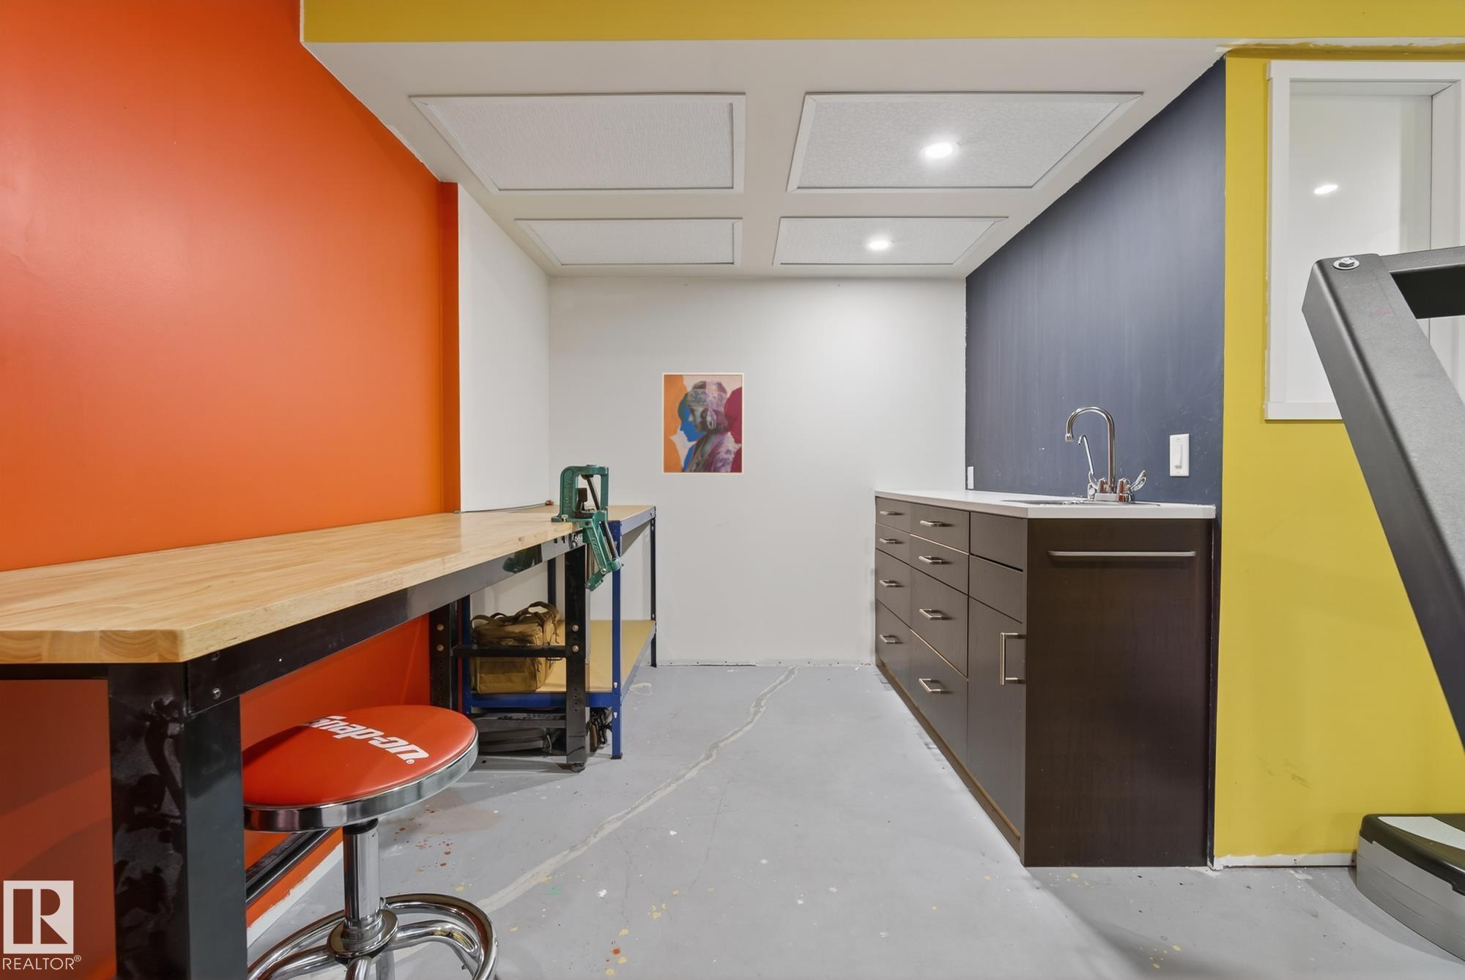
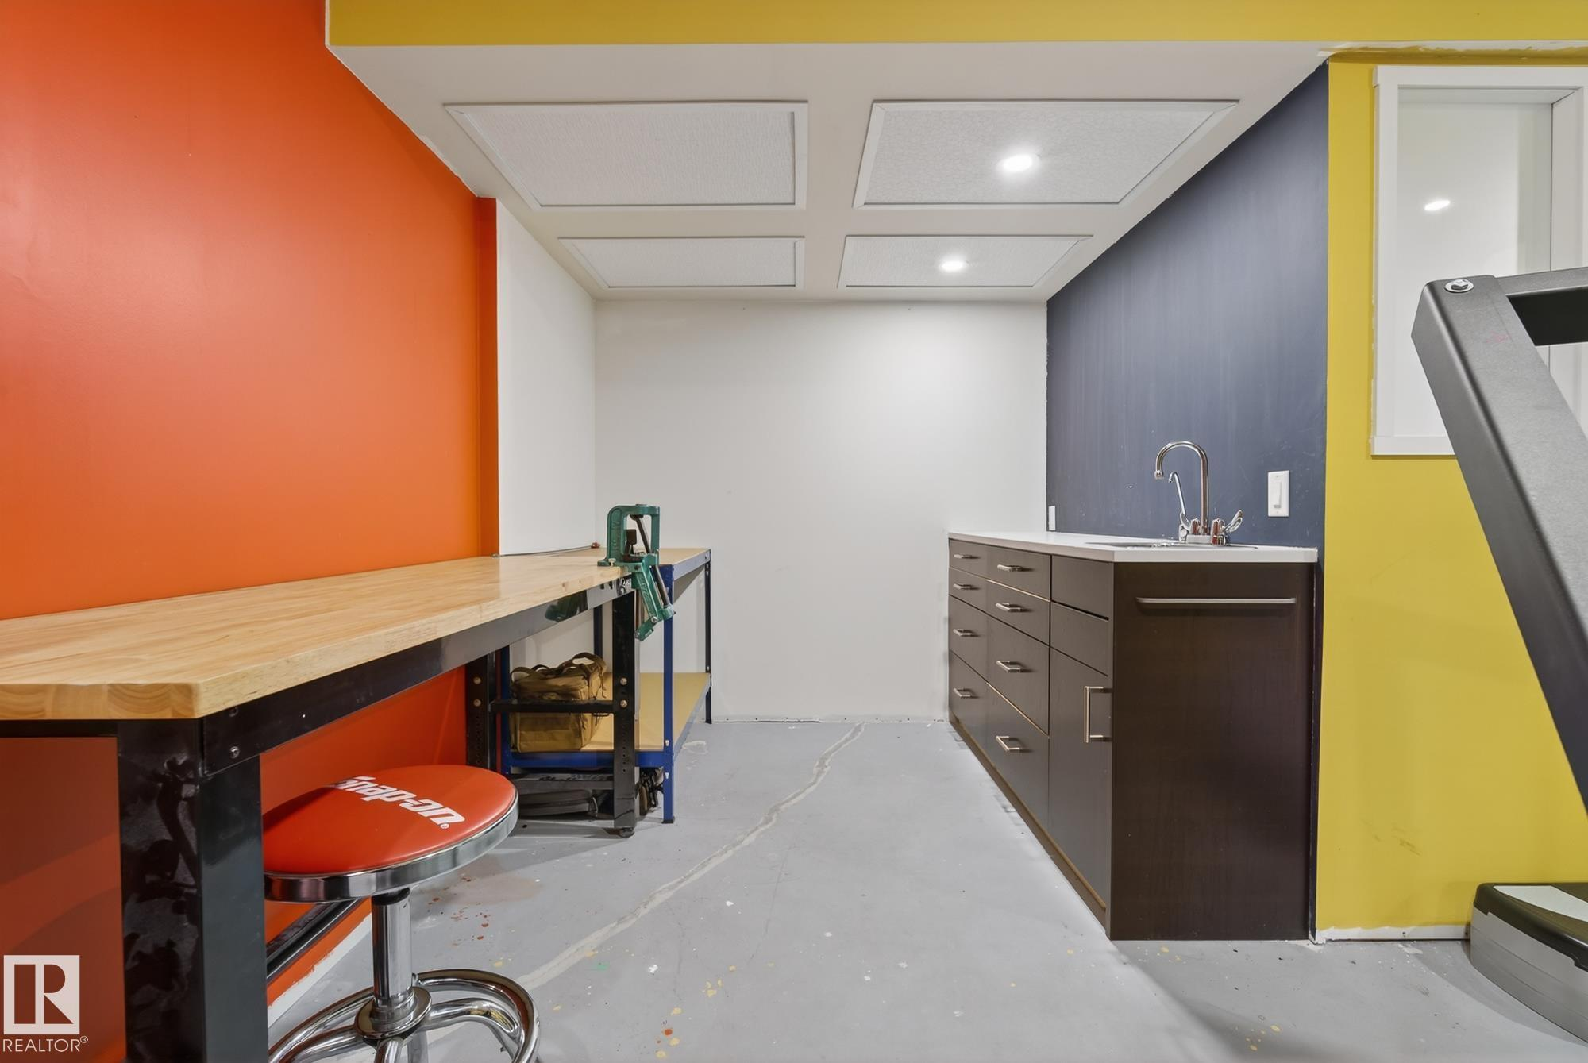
- wall art (702, 423)
